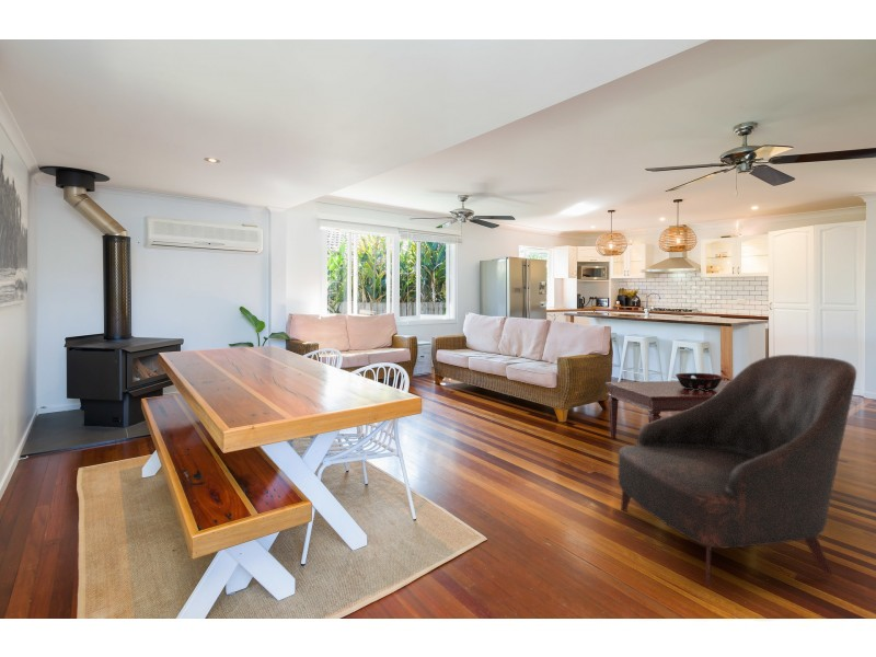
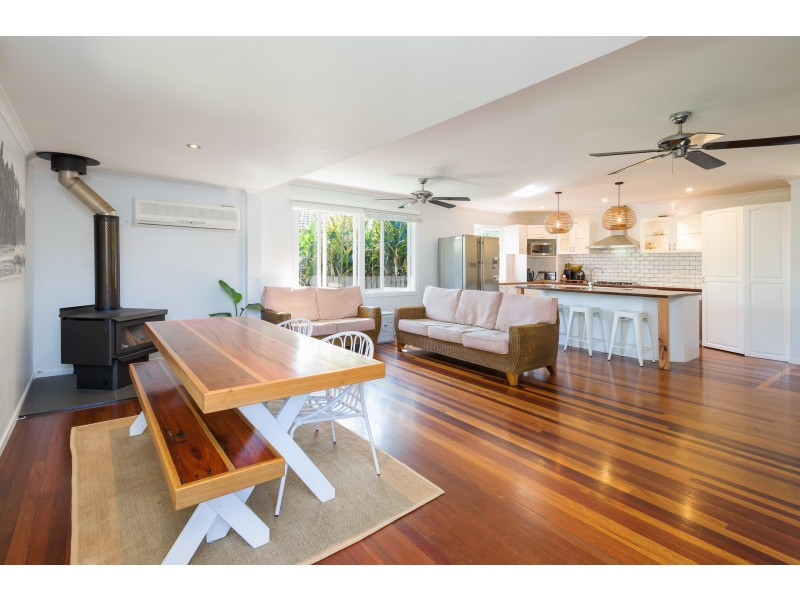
- coffee table (703, 402)
- armchair (729, 448)
- decorative bowl (699, 381)
